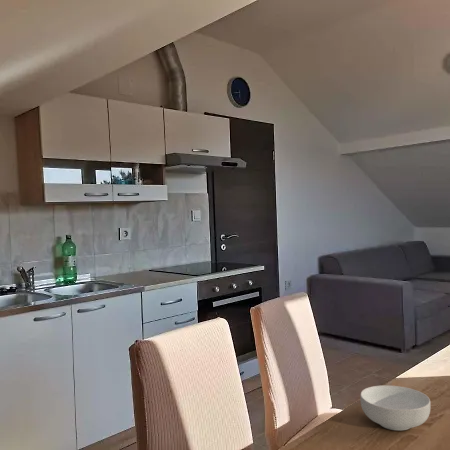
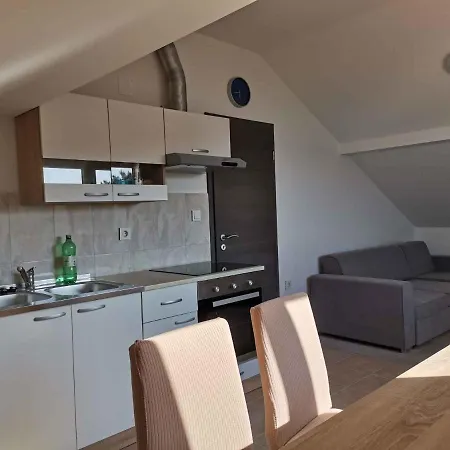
- cereal bowl (394, 409)
